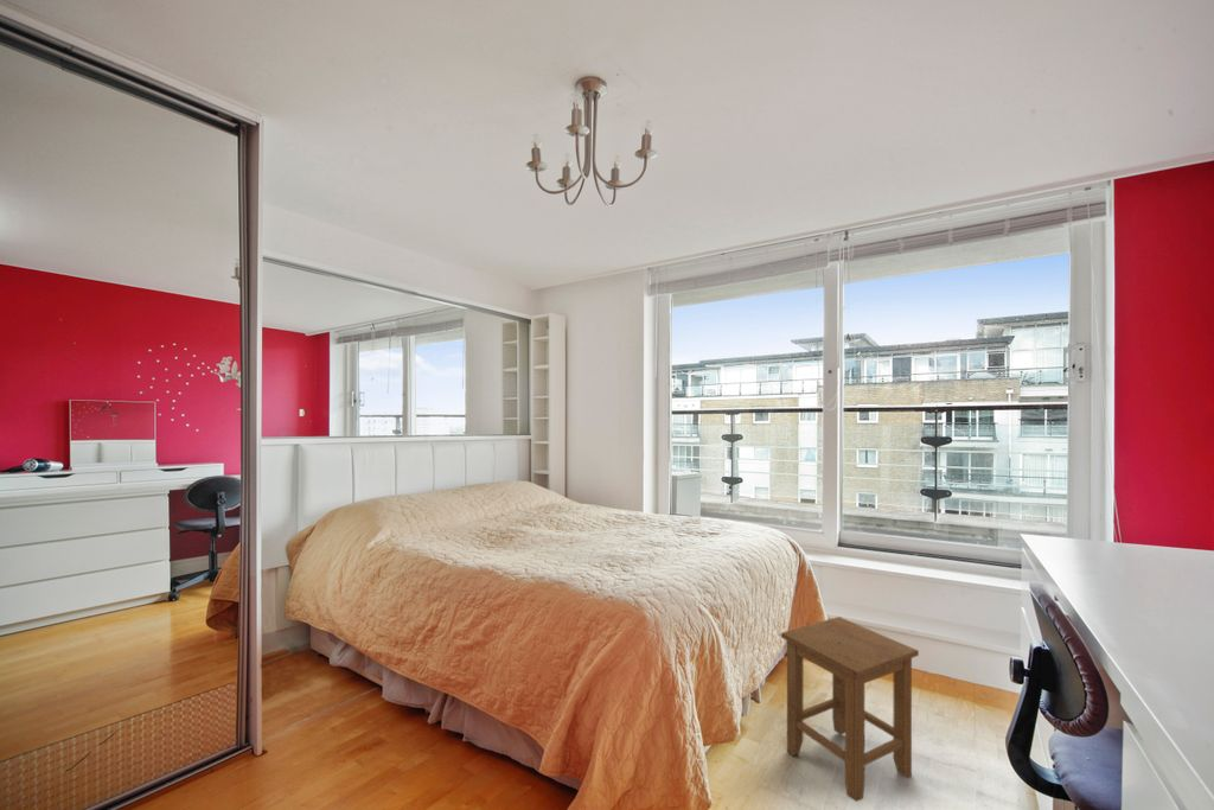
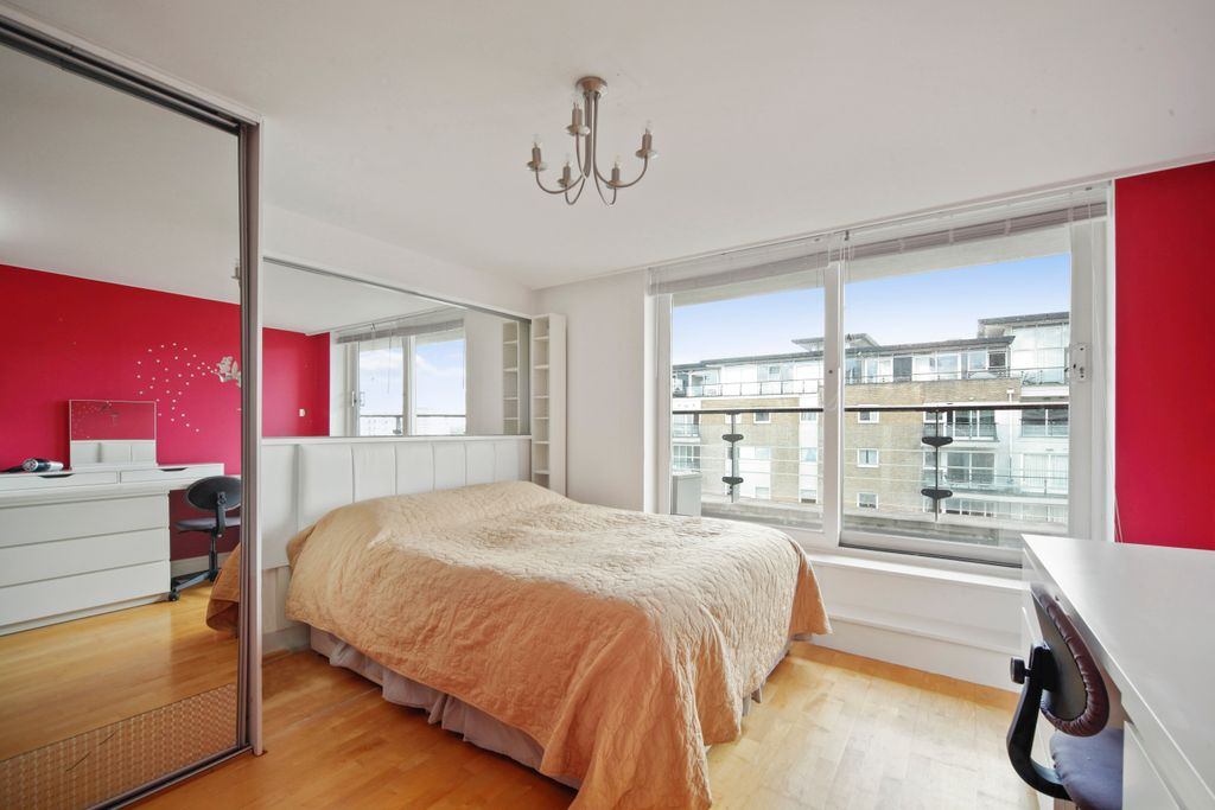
- stool (846, 701)
